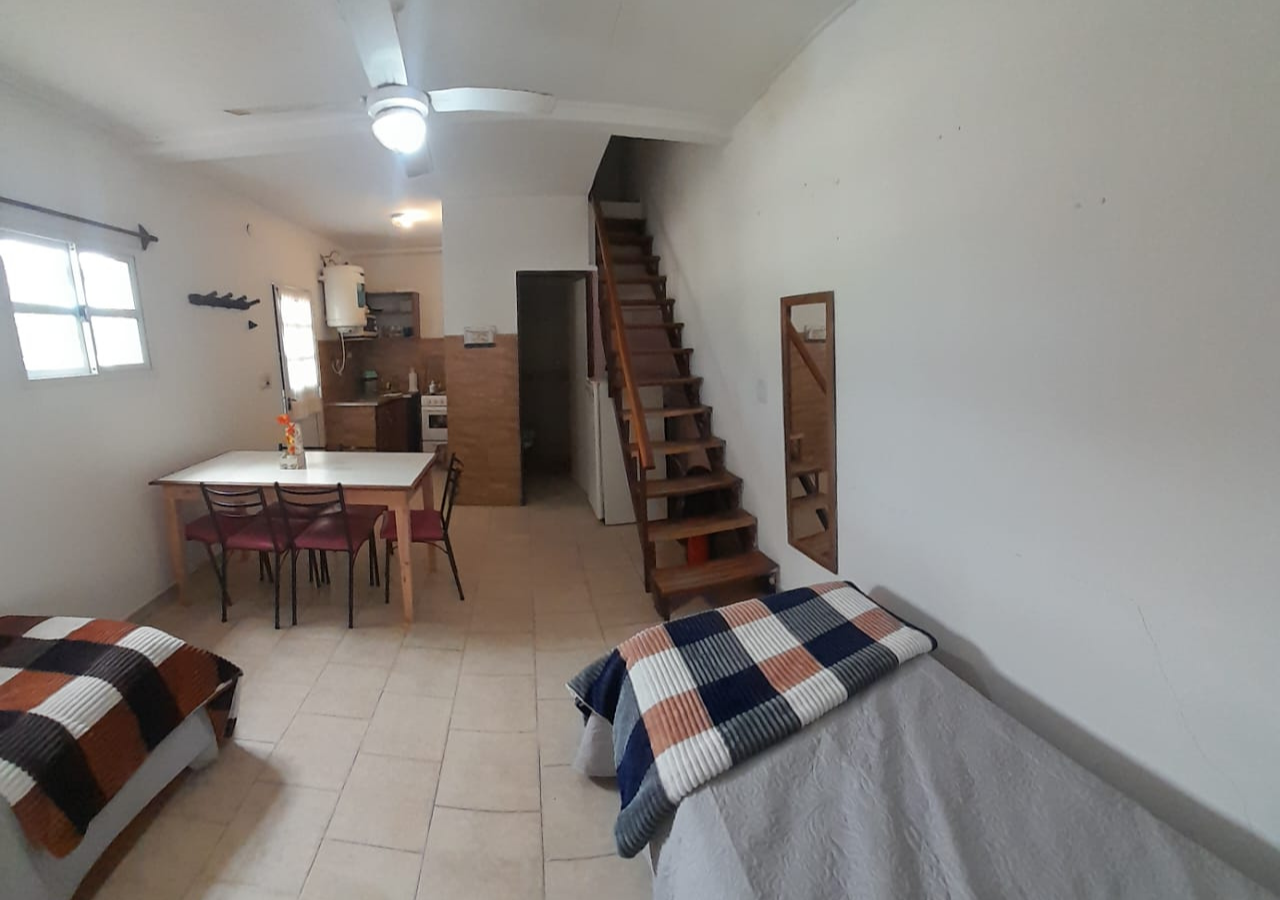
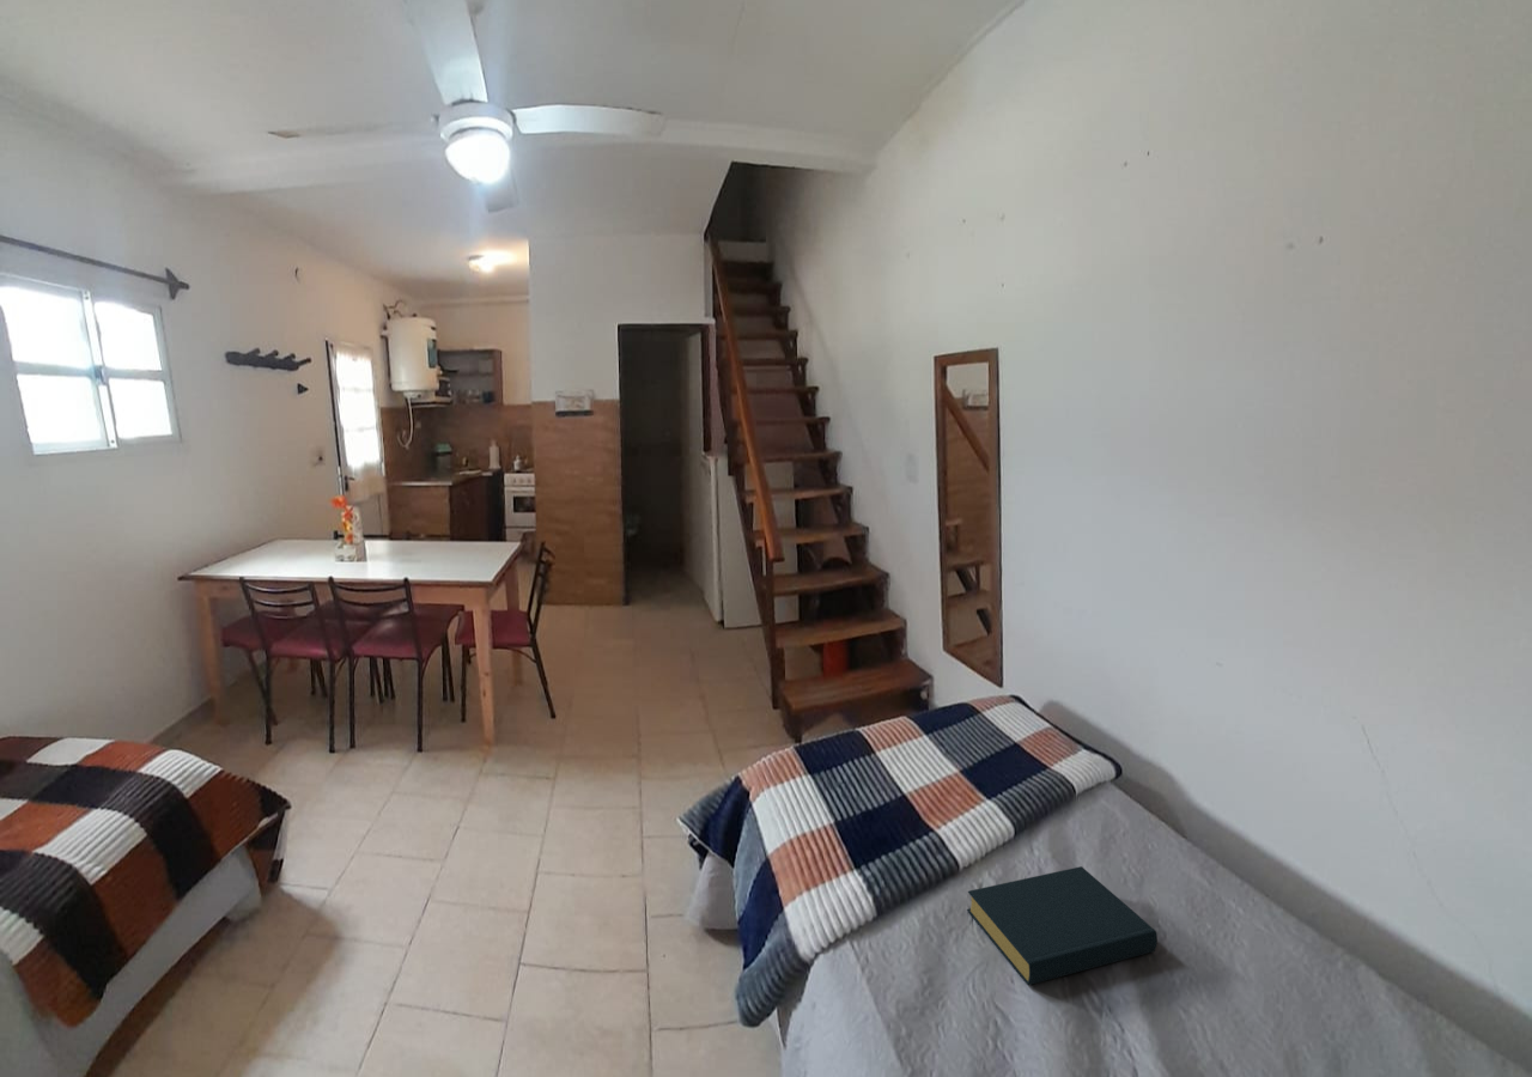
+ hardback book (1058, 920)
